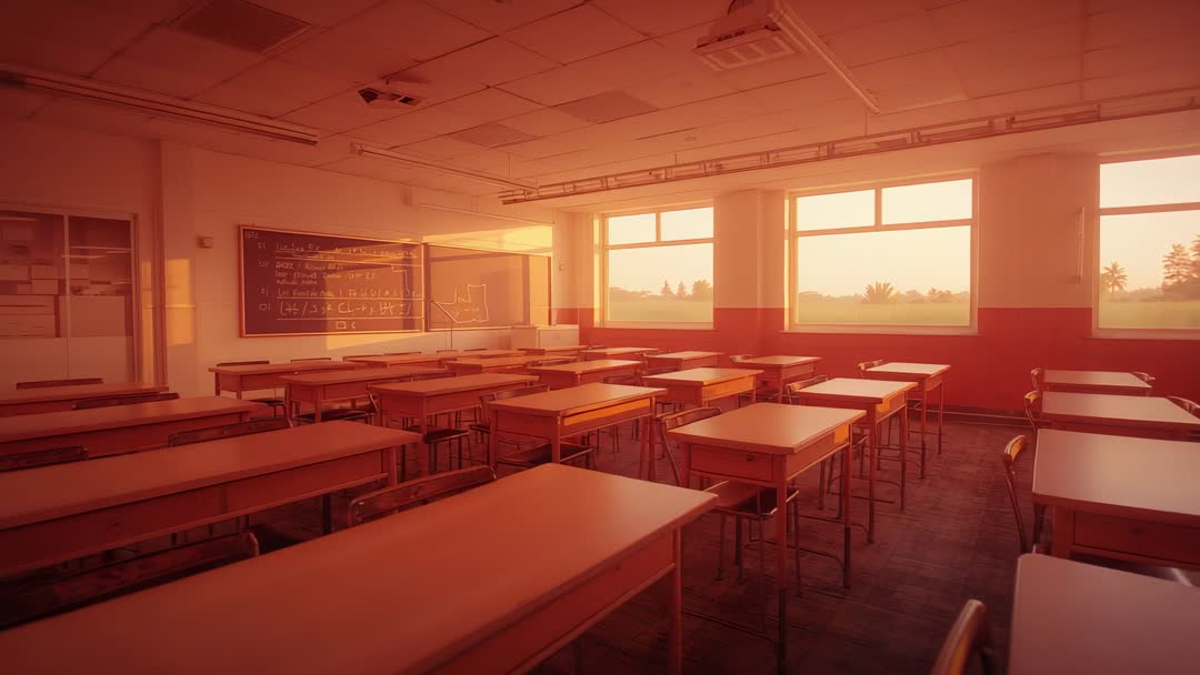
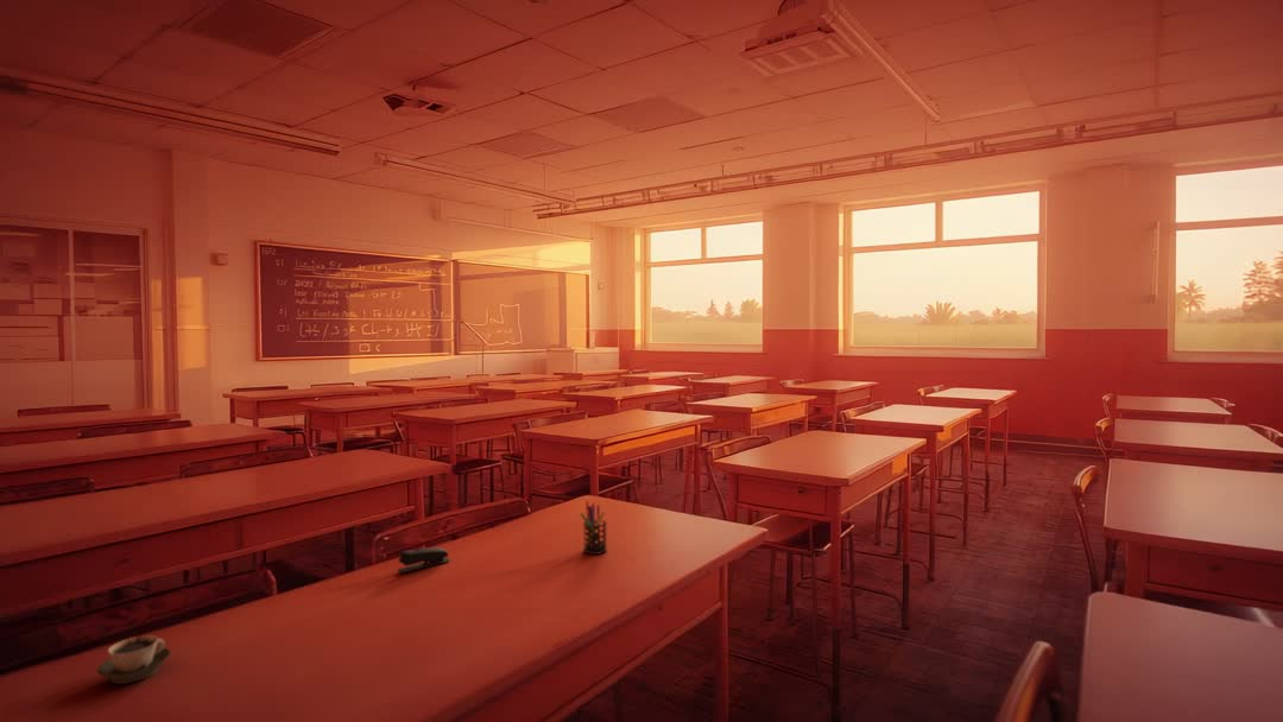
+ pen holder (592, 526)
+ stapler (424, 556)
+ cup (134, 659)
